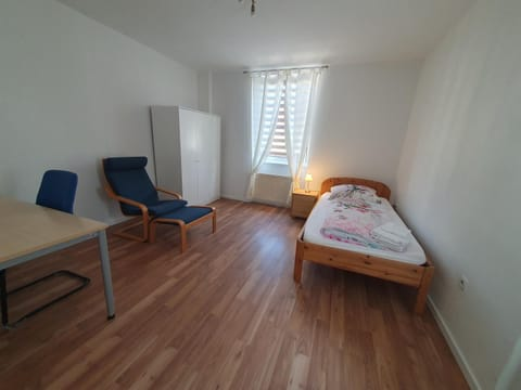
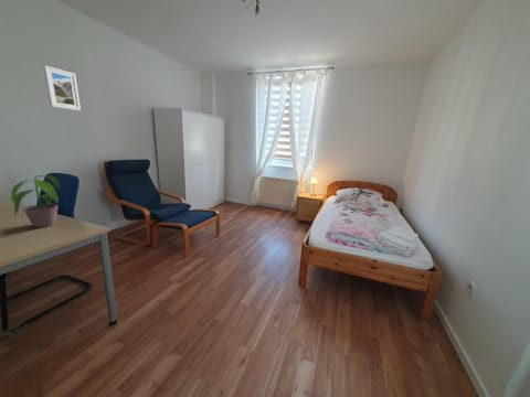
+ potted plant (39, 201)
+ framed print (63, 89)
